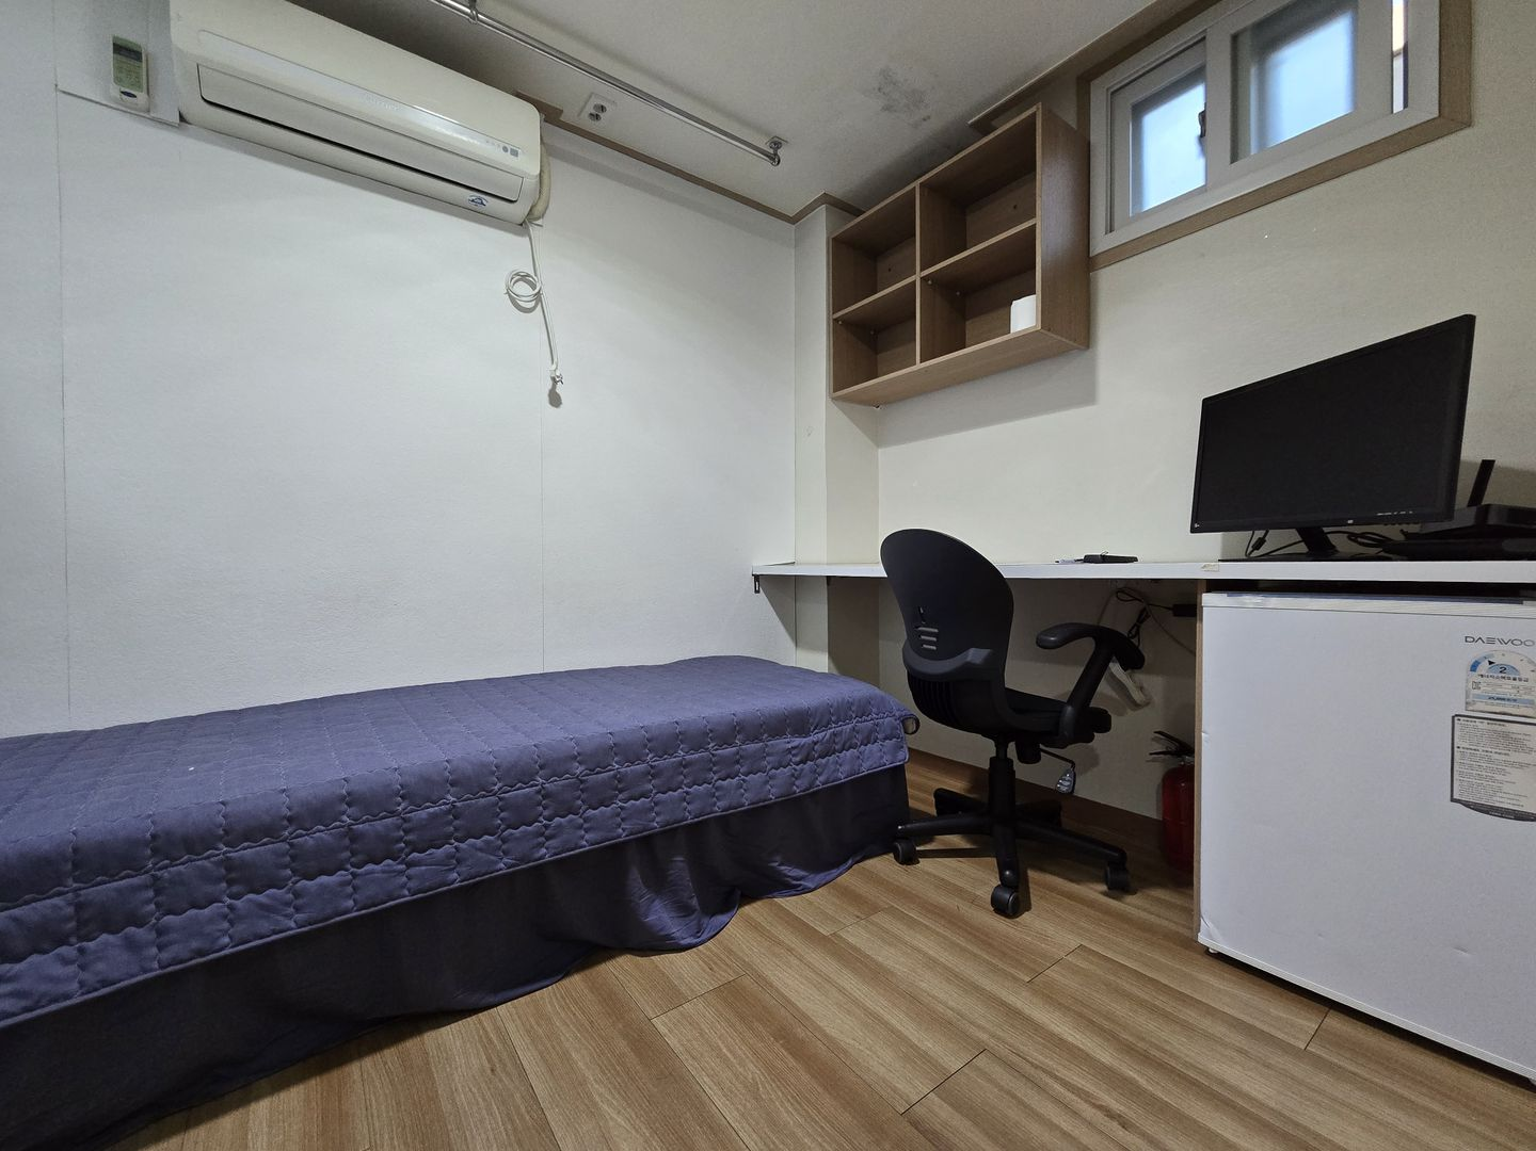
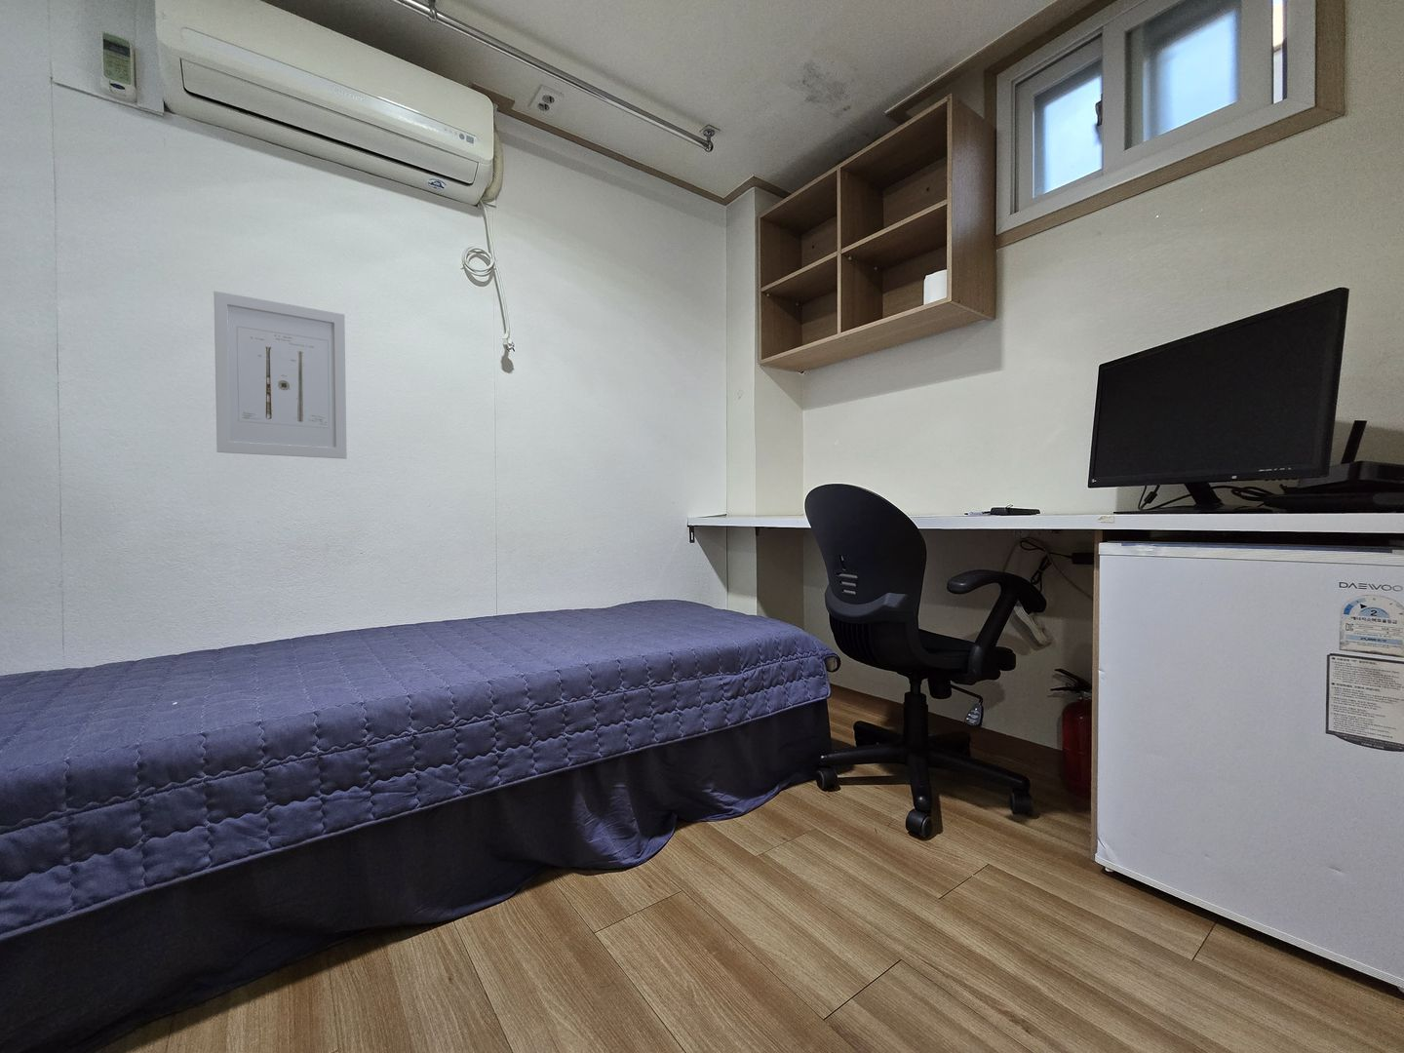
+ wall art (284, 379)
